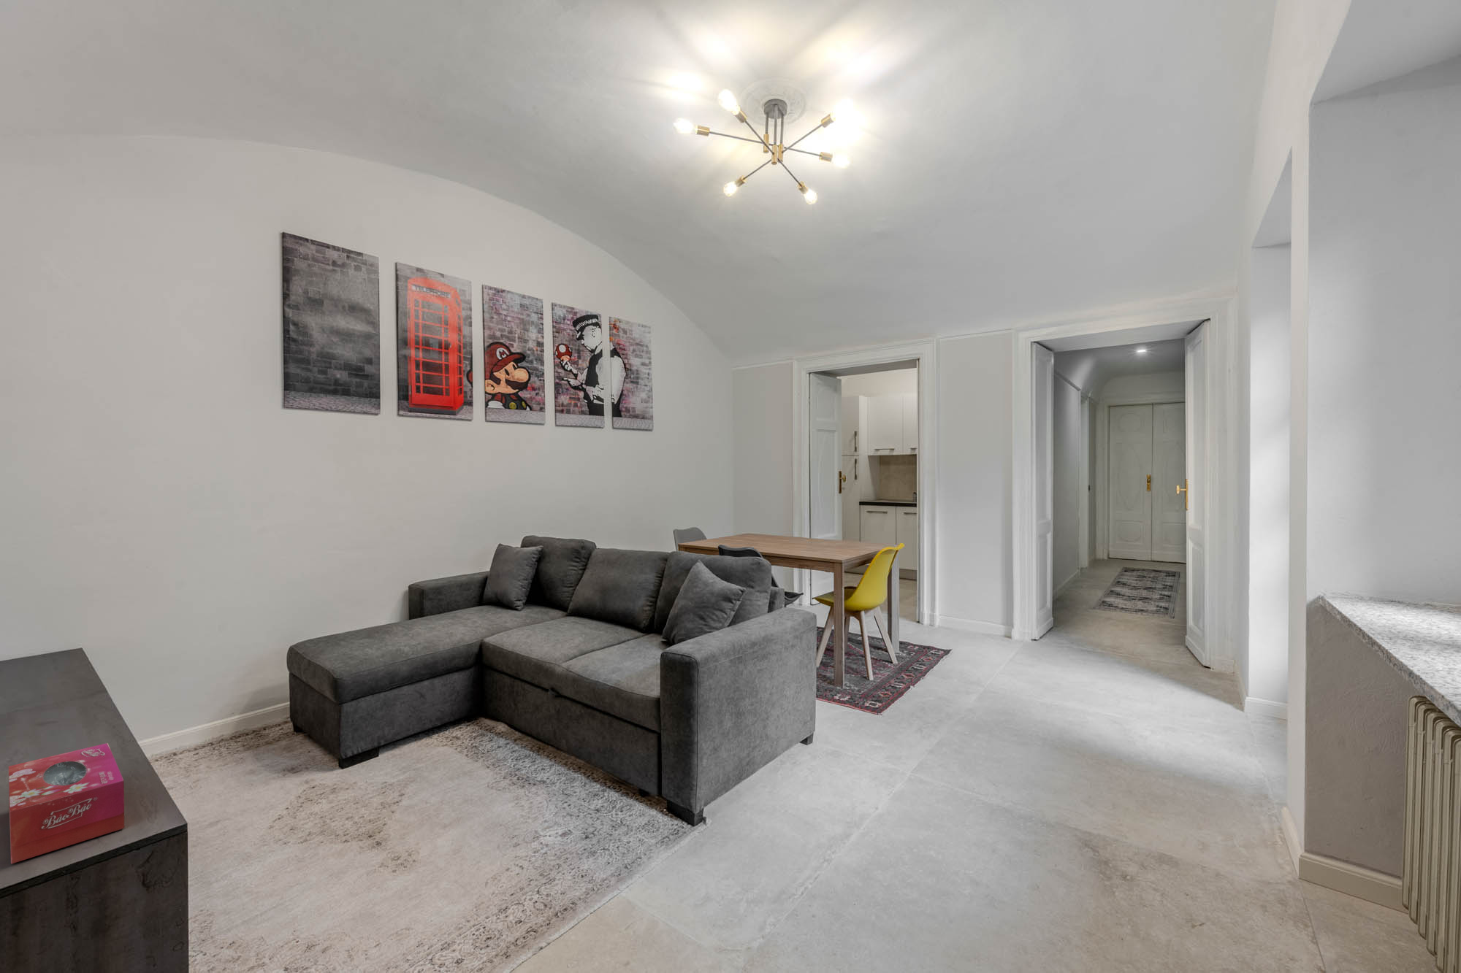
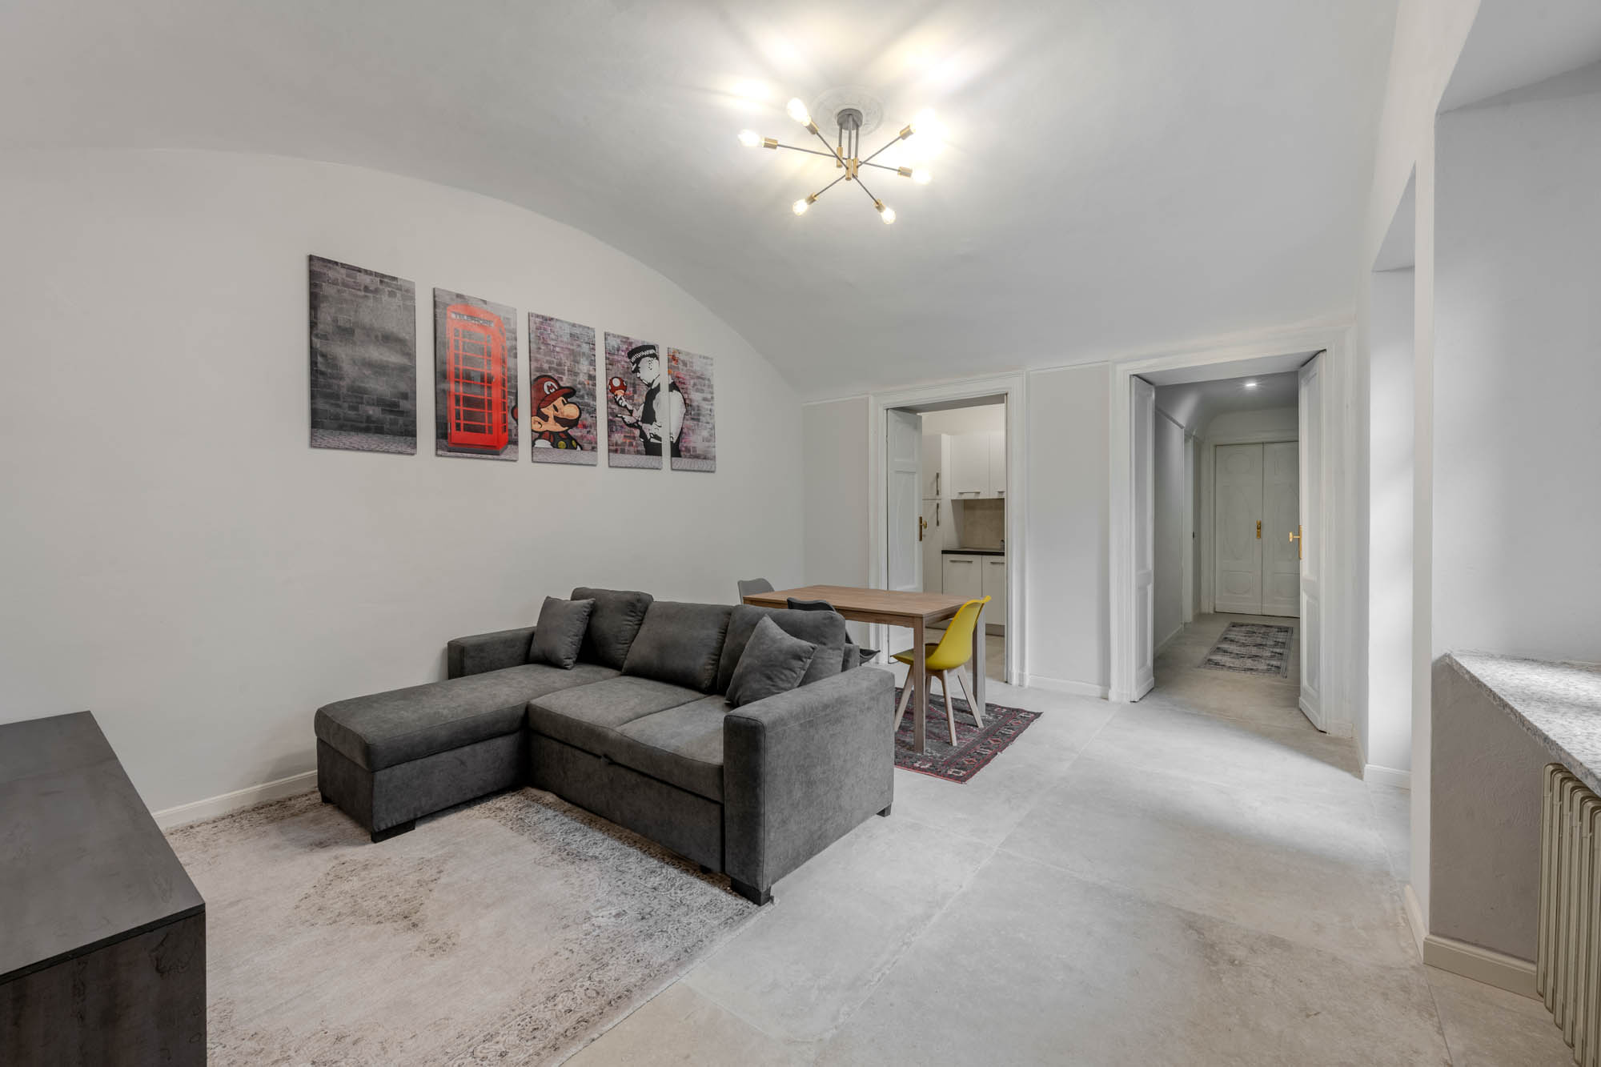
- tissue box (65, 796)
